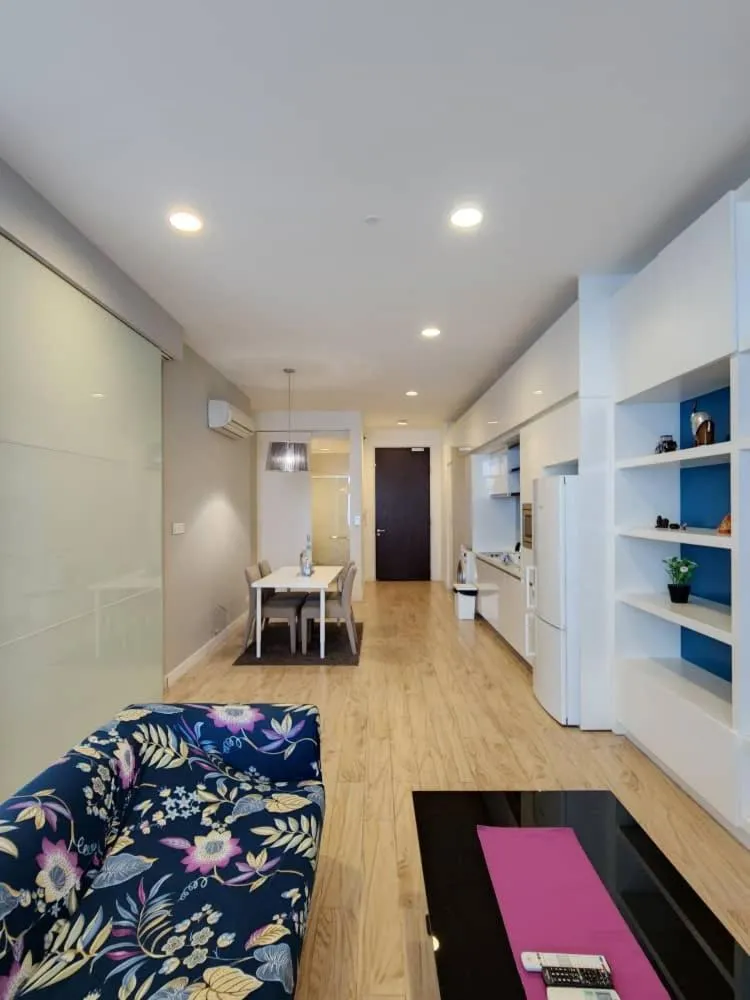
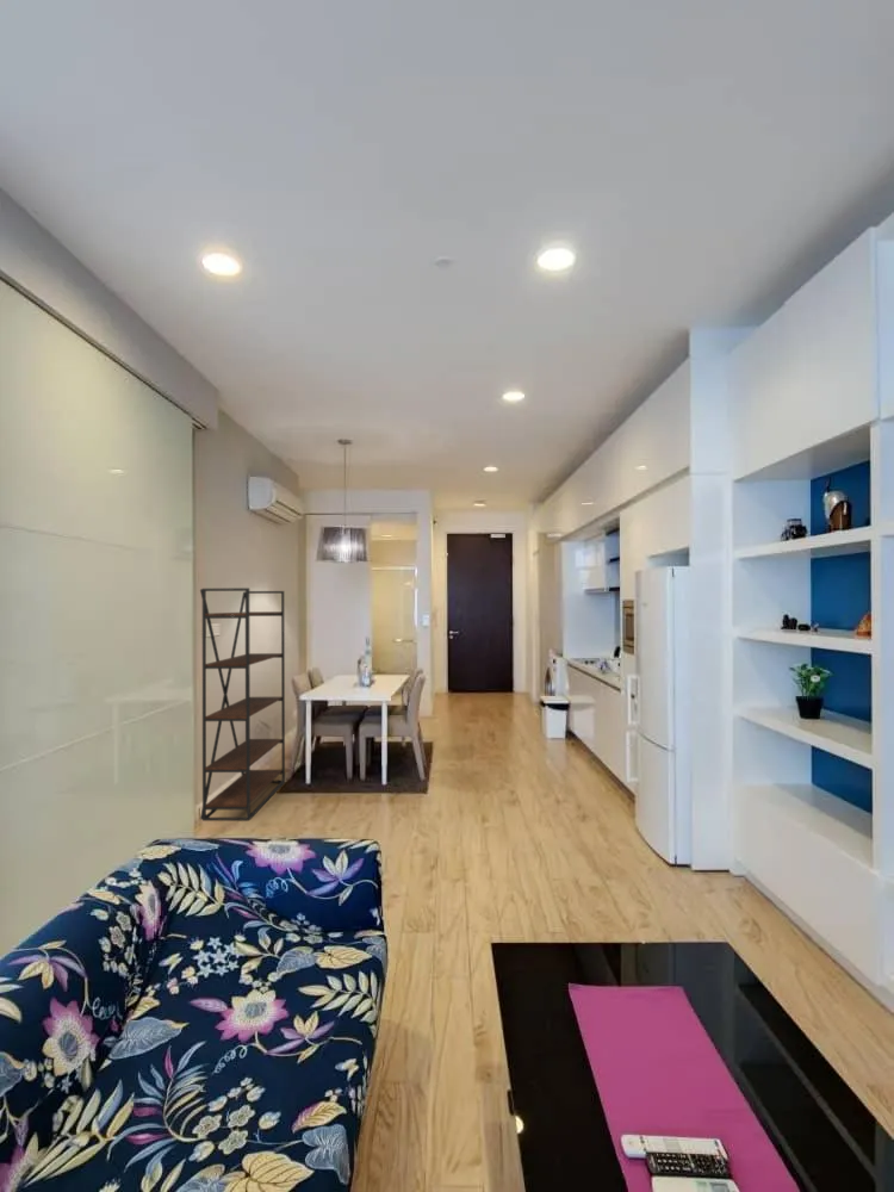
+ bookshelf (246, 694)
